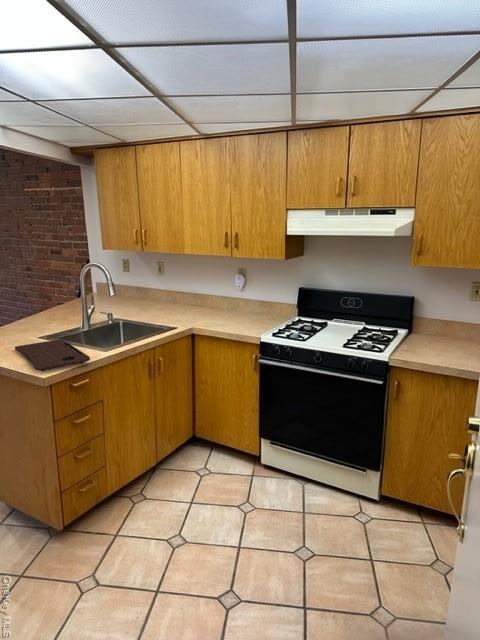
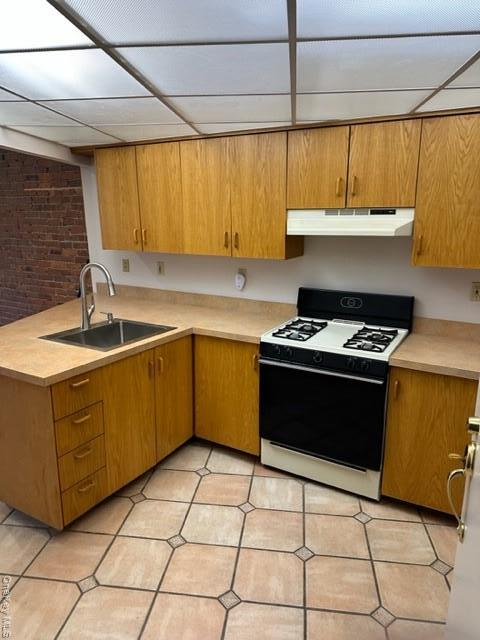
- cutting board (51, 354)
